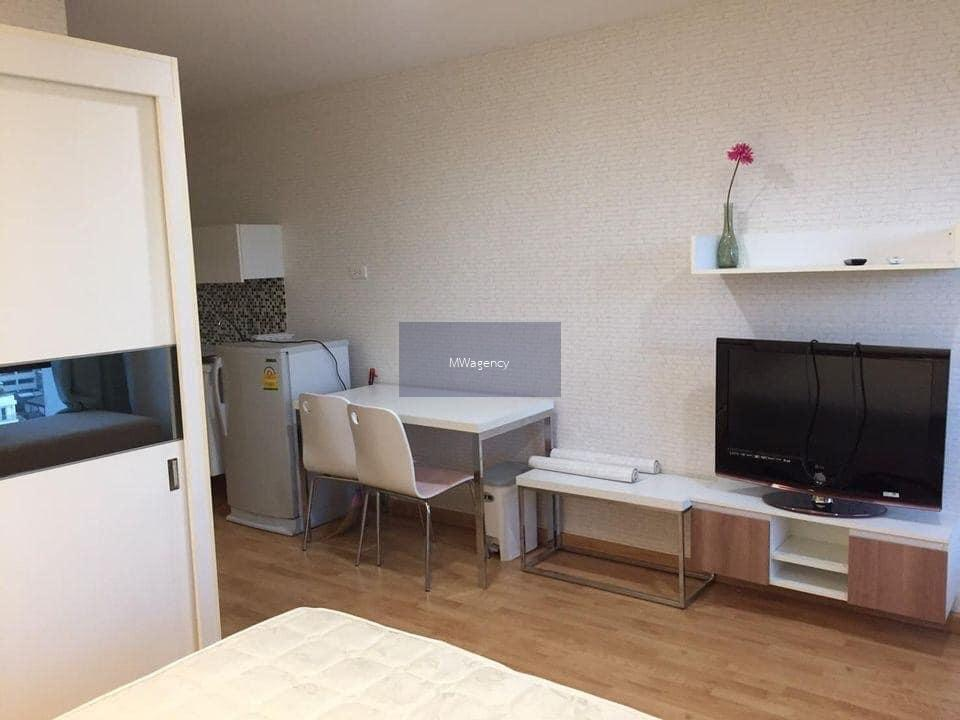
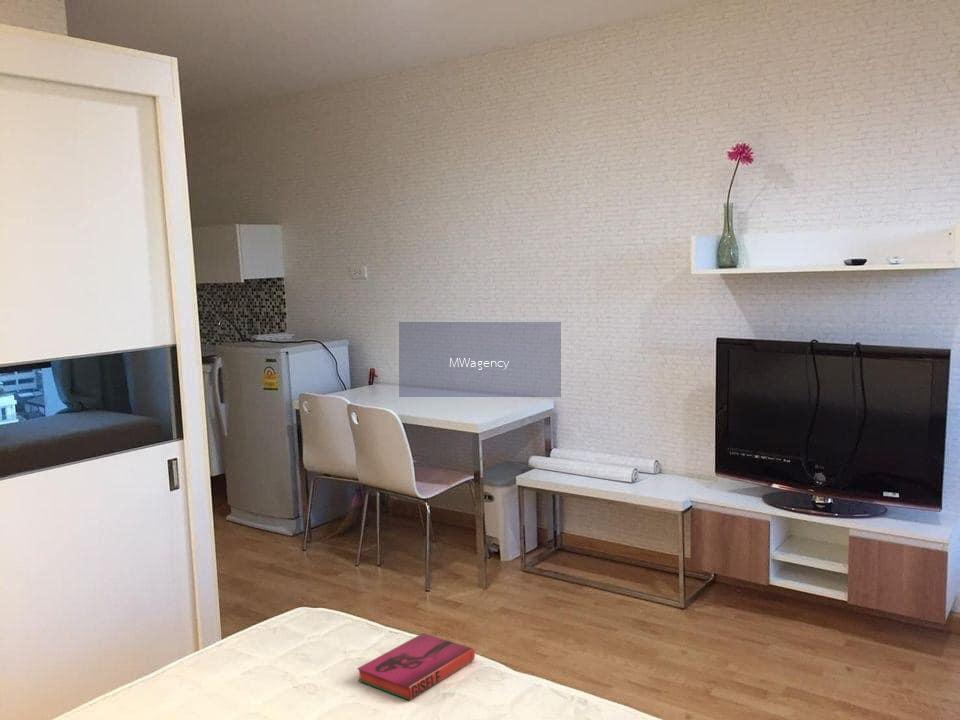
+ hardback book (417, 664)
